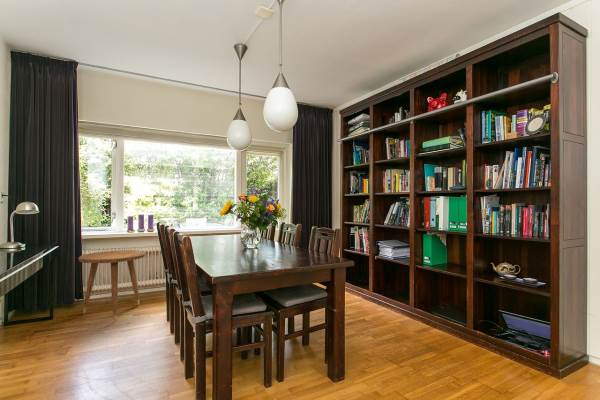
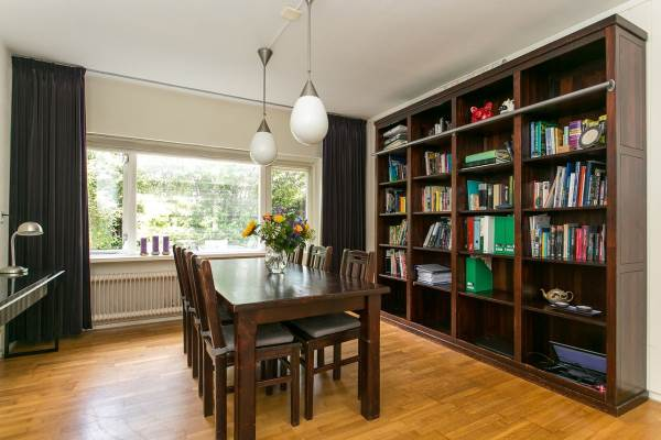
- side table (113, 283)
